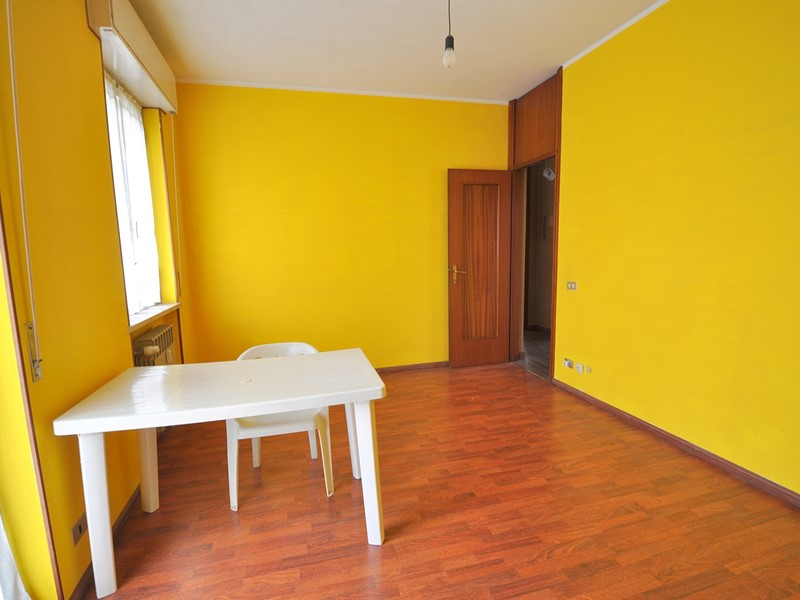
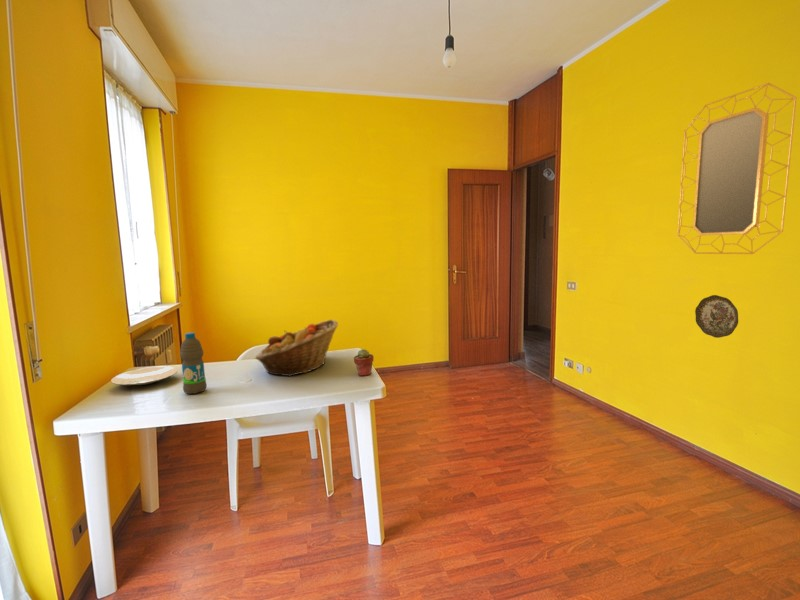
+ home mirror (725, 176)
+ plate (146, 378)
+ decorative plate (717, 316)
+ water bottle (192, 362)
+ fruit basket (299, 345)
+ potted succulent (364, 361)
